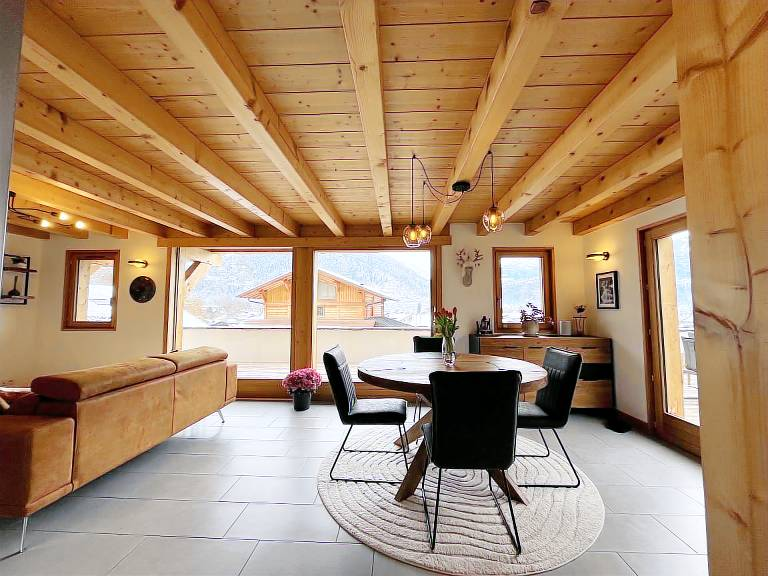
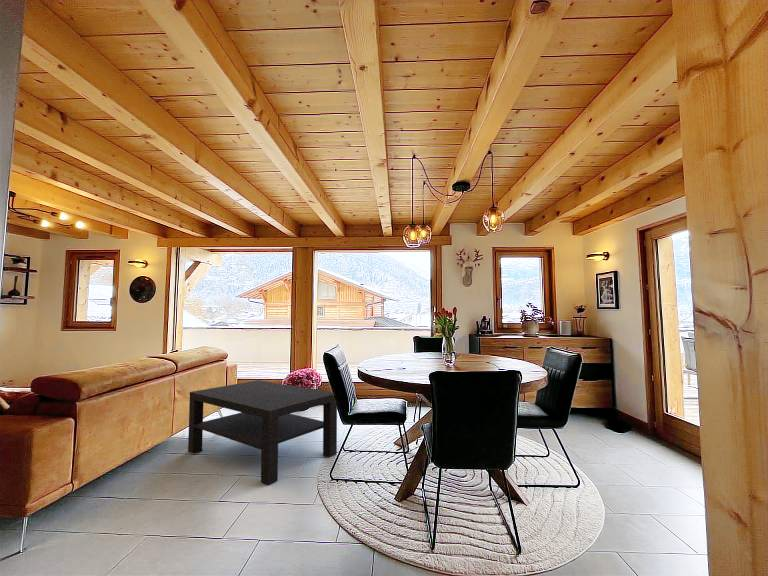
+ coffee table (262, 422)
